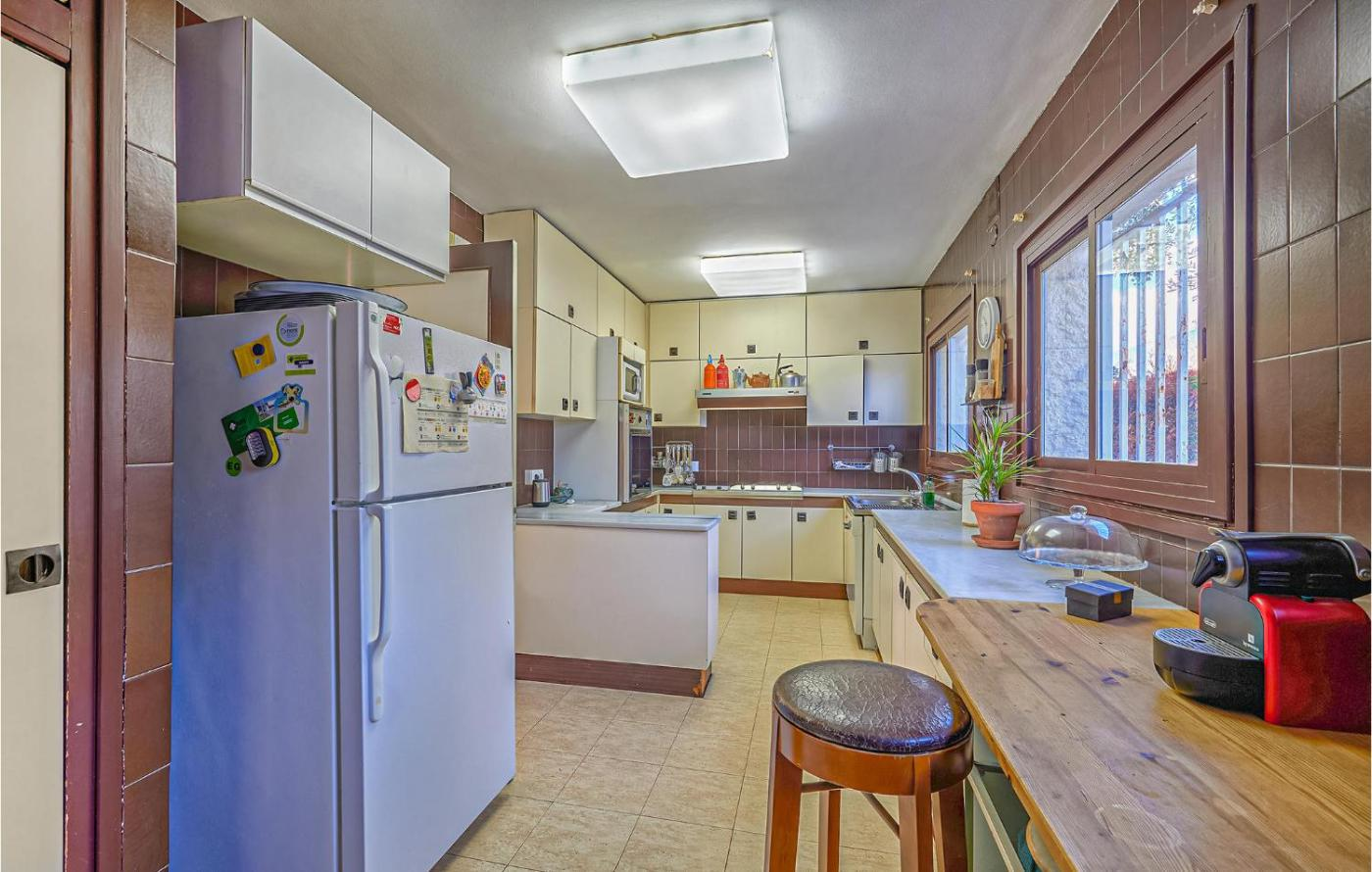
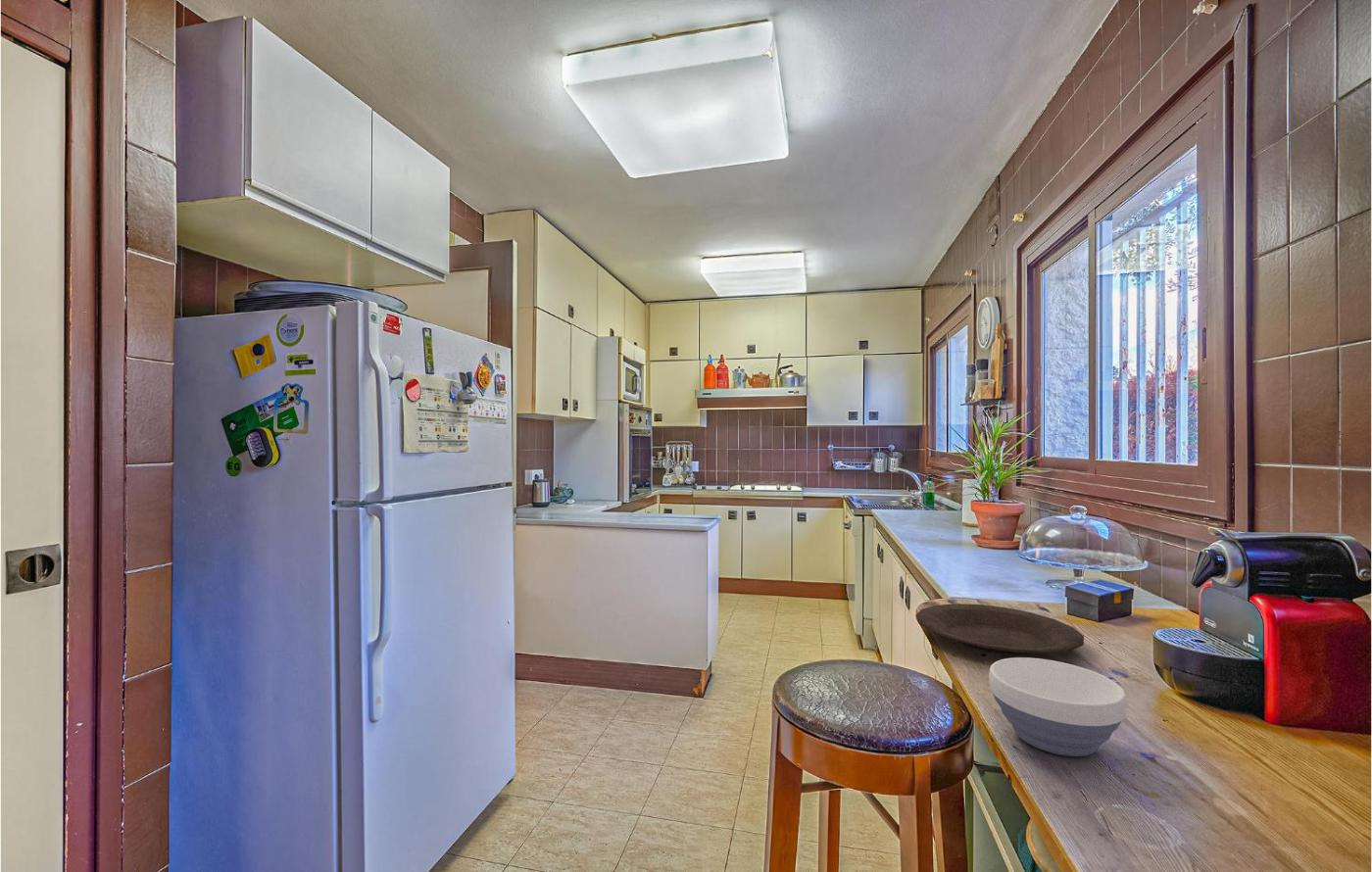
+ bowl (1054, 708)
+ plate (995, 631)
